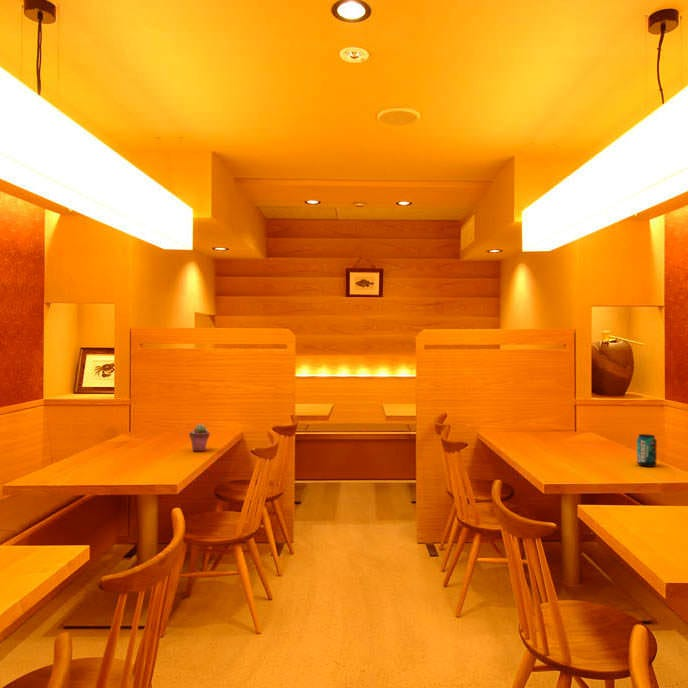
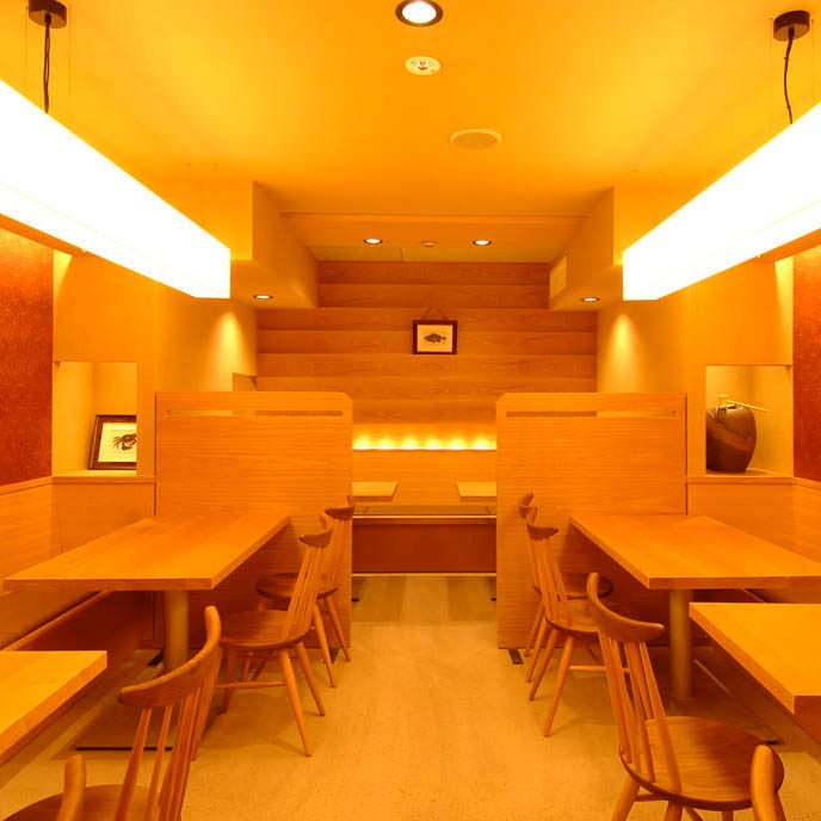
- beverage can (646, 450)
- potted succulent (199, 437)
